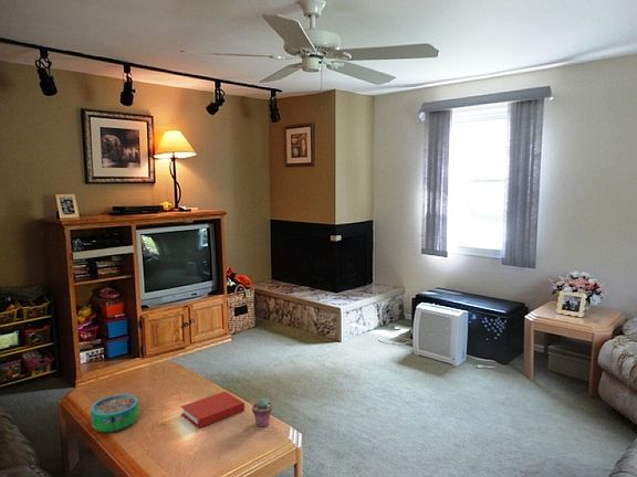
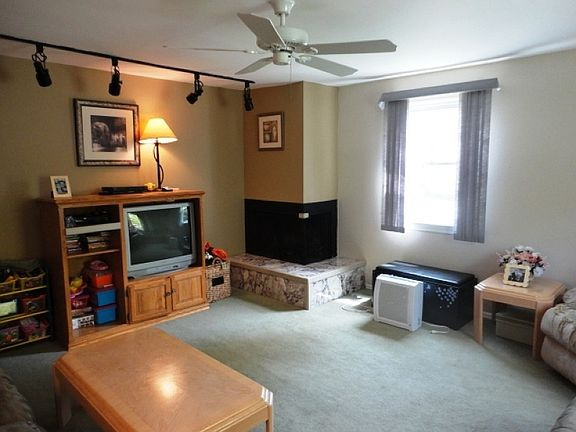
- potted succulent (262, 411)
- book (212, 409)
- decorative bowl (114, 413)
